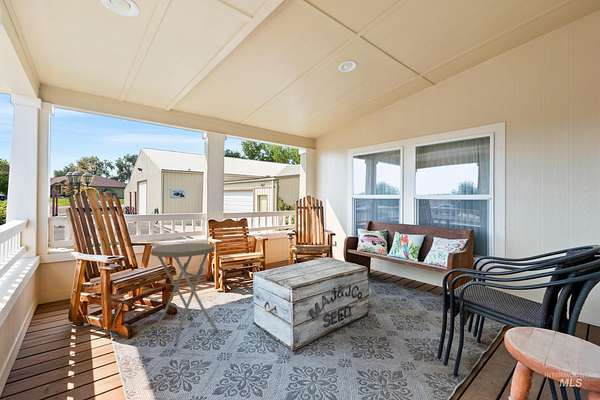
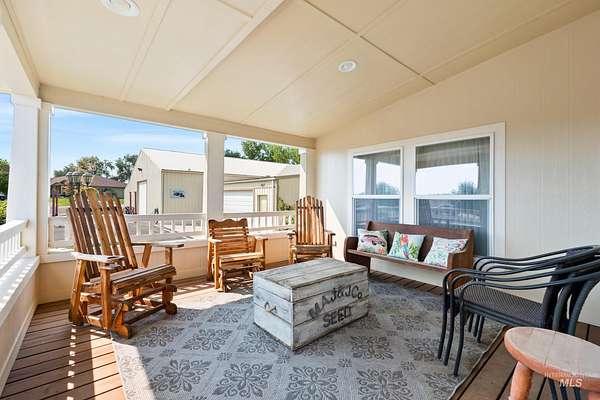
- side table (180, 292)
